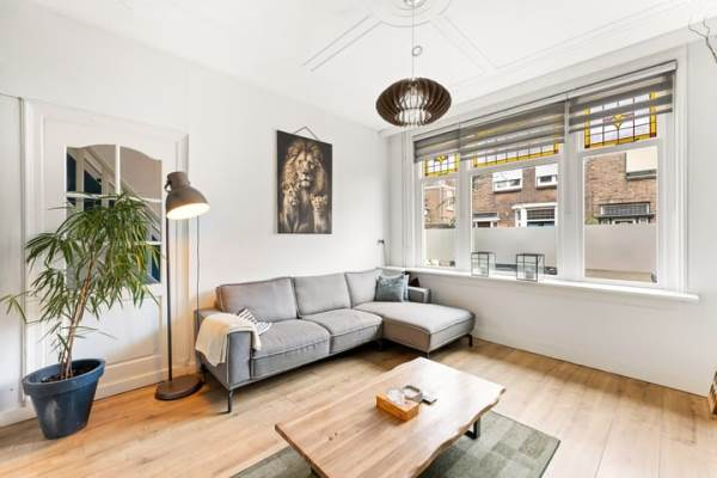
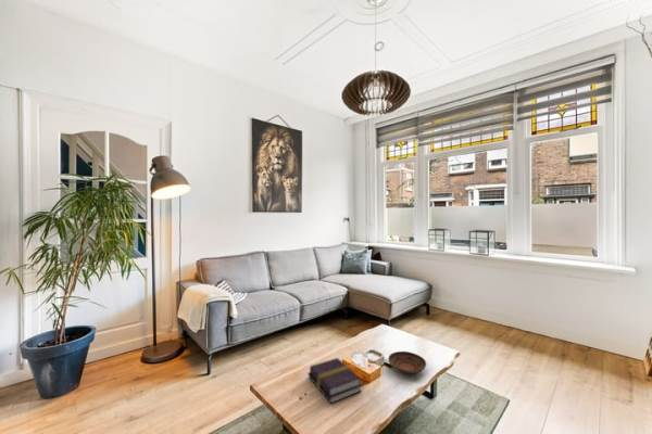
+ bowl (406, 363)
+ book (334, 378)
